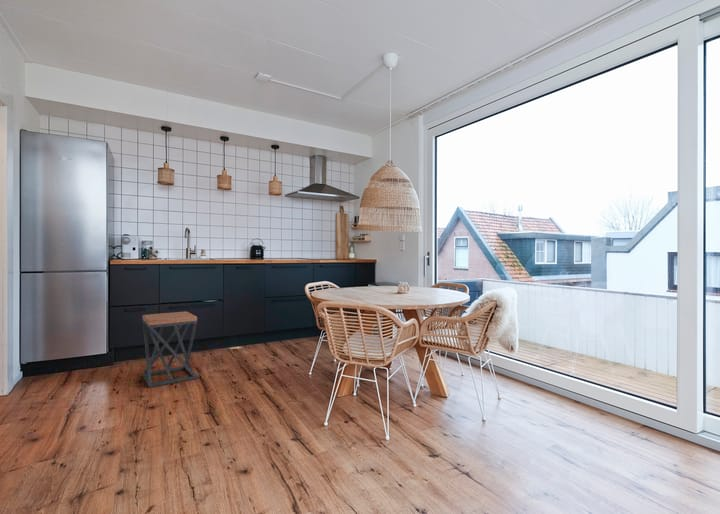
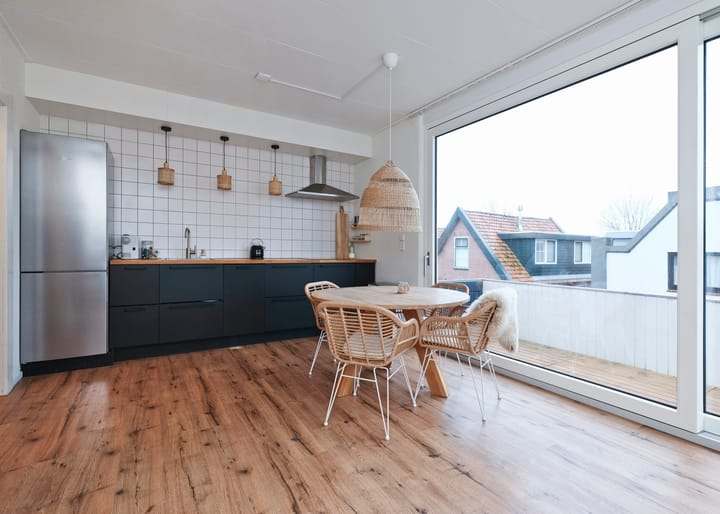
- stool (169, 346)
